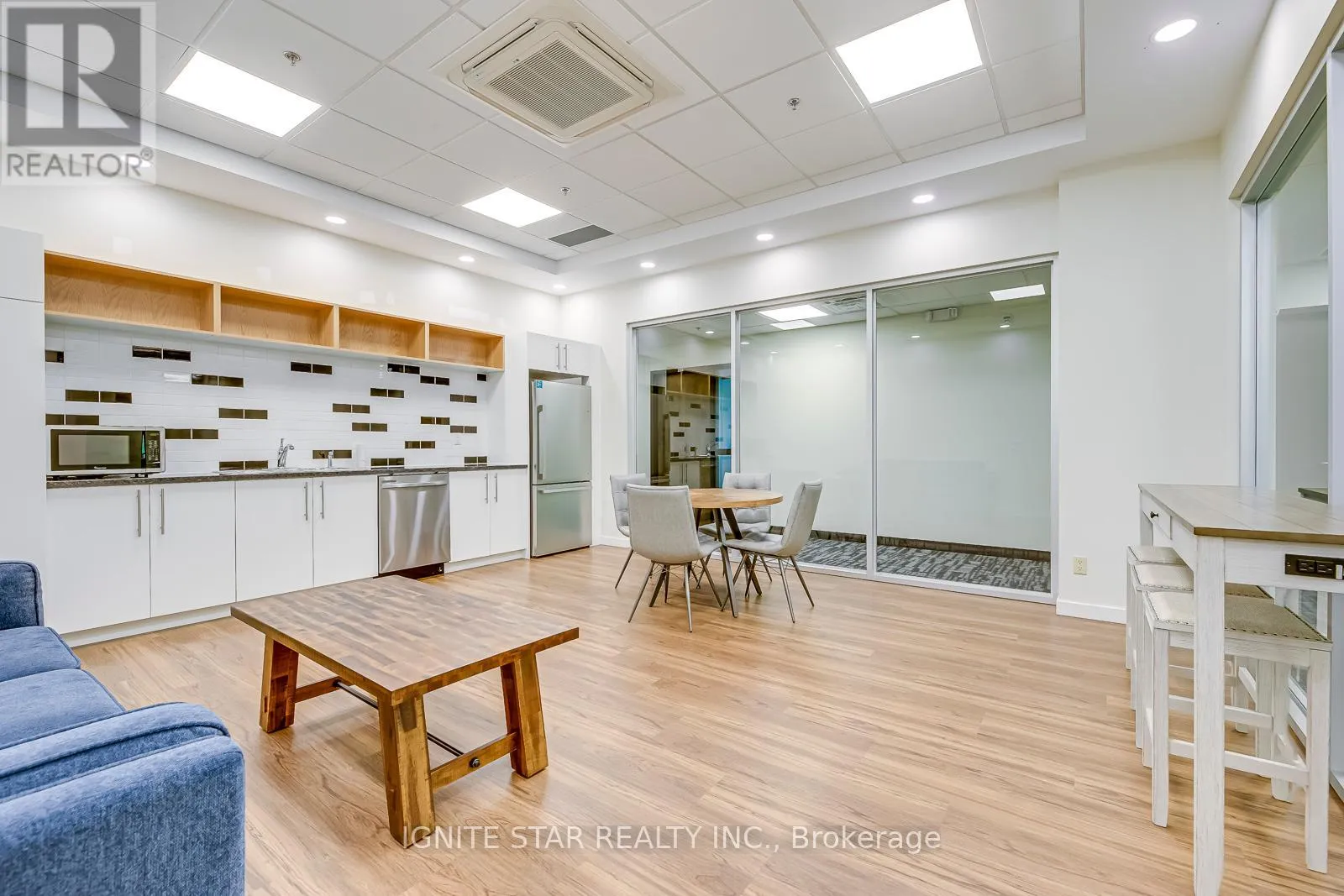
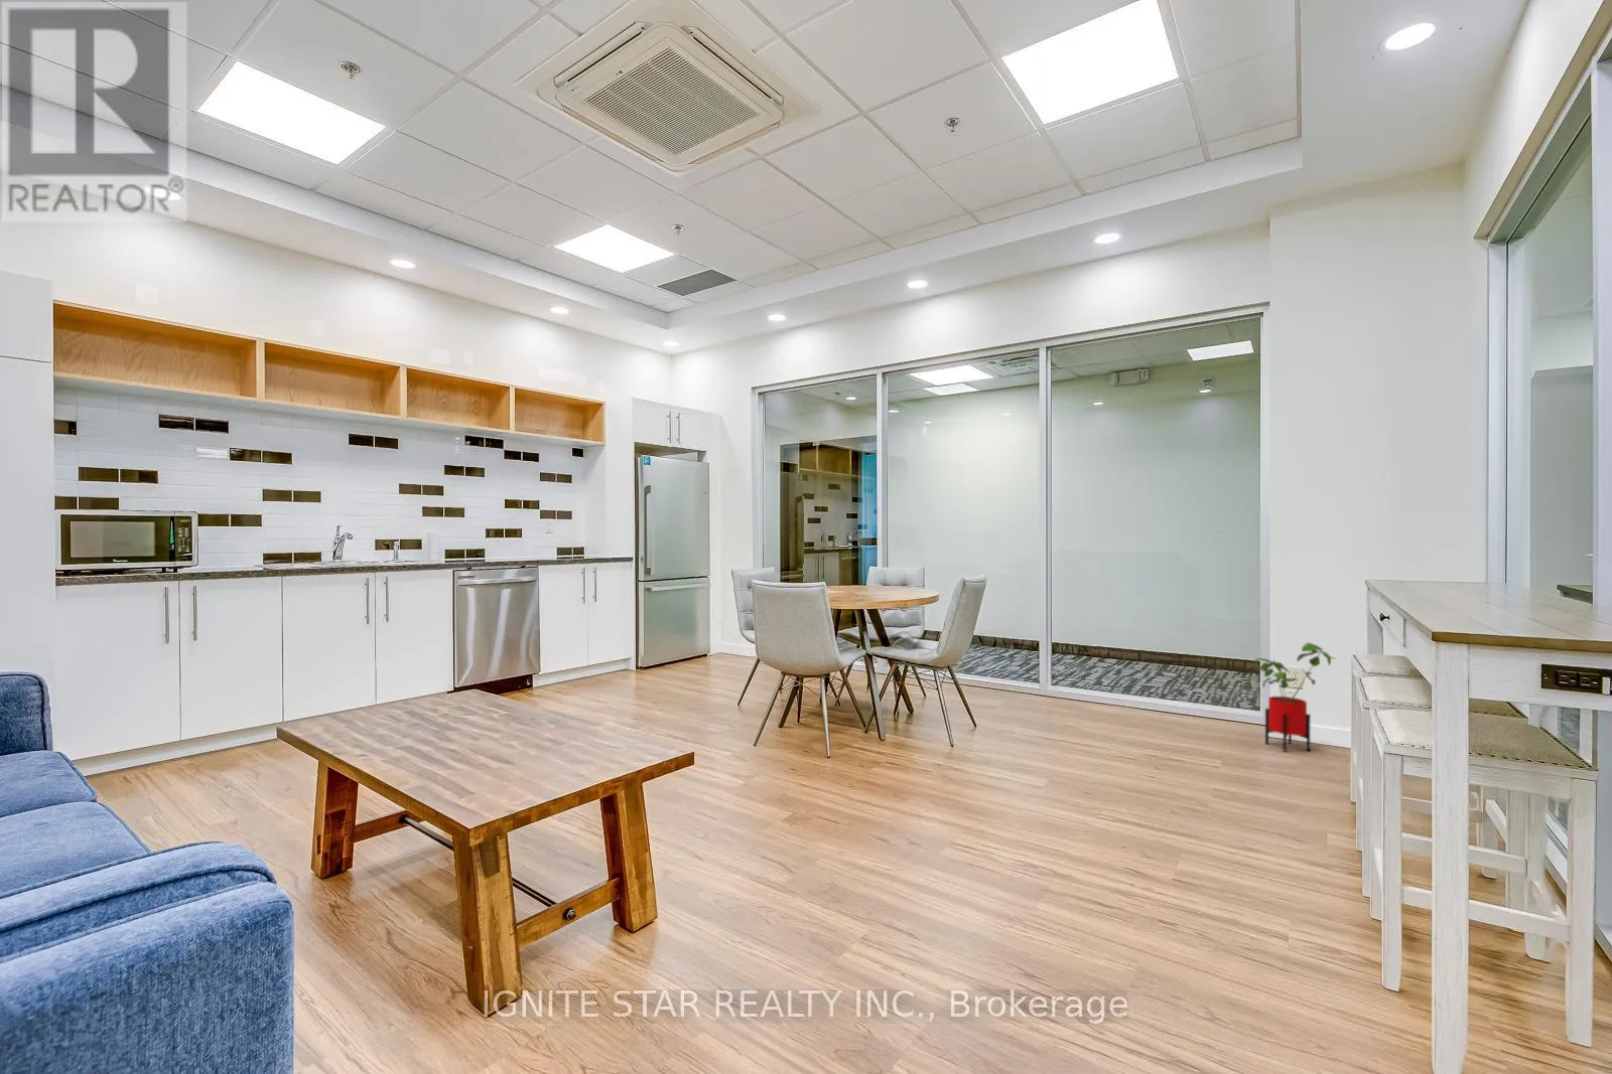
+ house plant (1292, 694)
